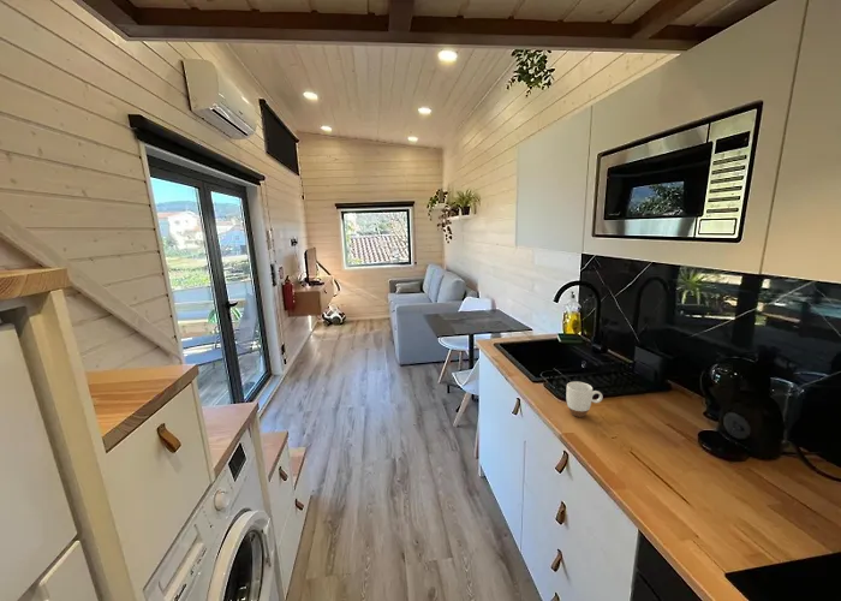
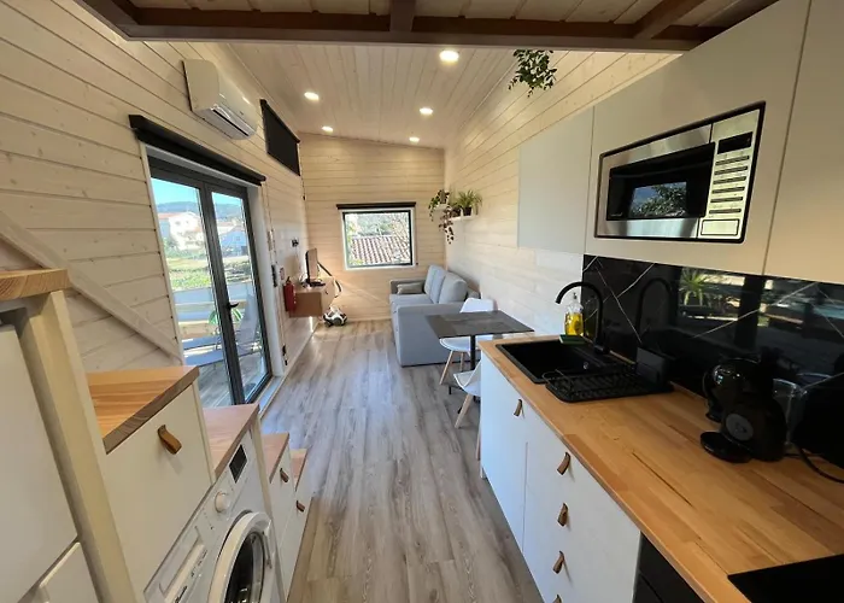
- mug (584, 400)
